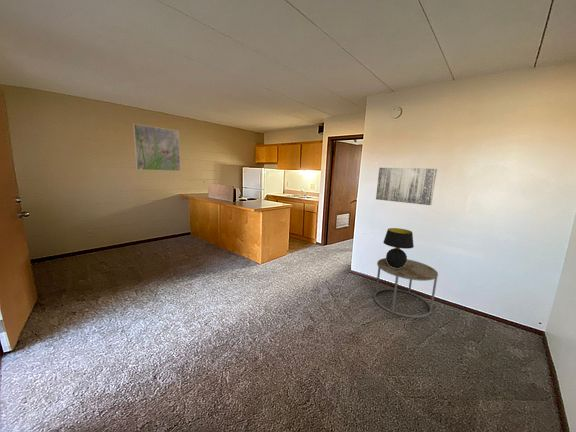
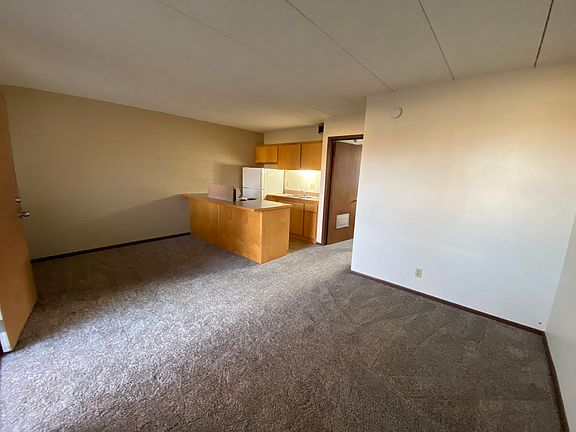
- table lamp (397, 248)
- side table (403, 290)
- wall art (403, 185)
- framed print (158, 149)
